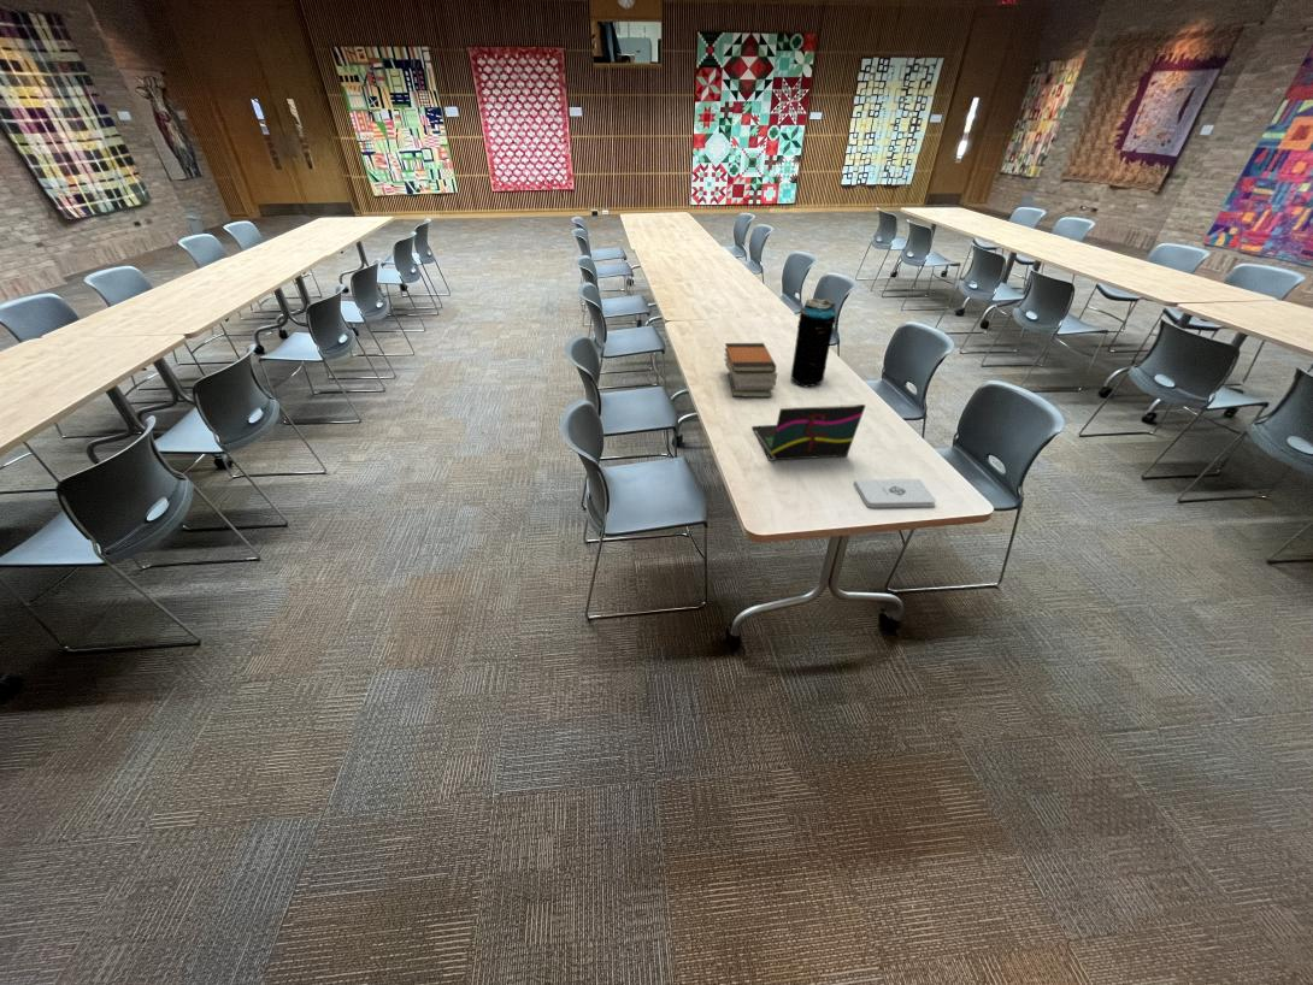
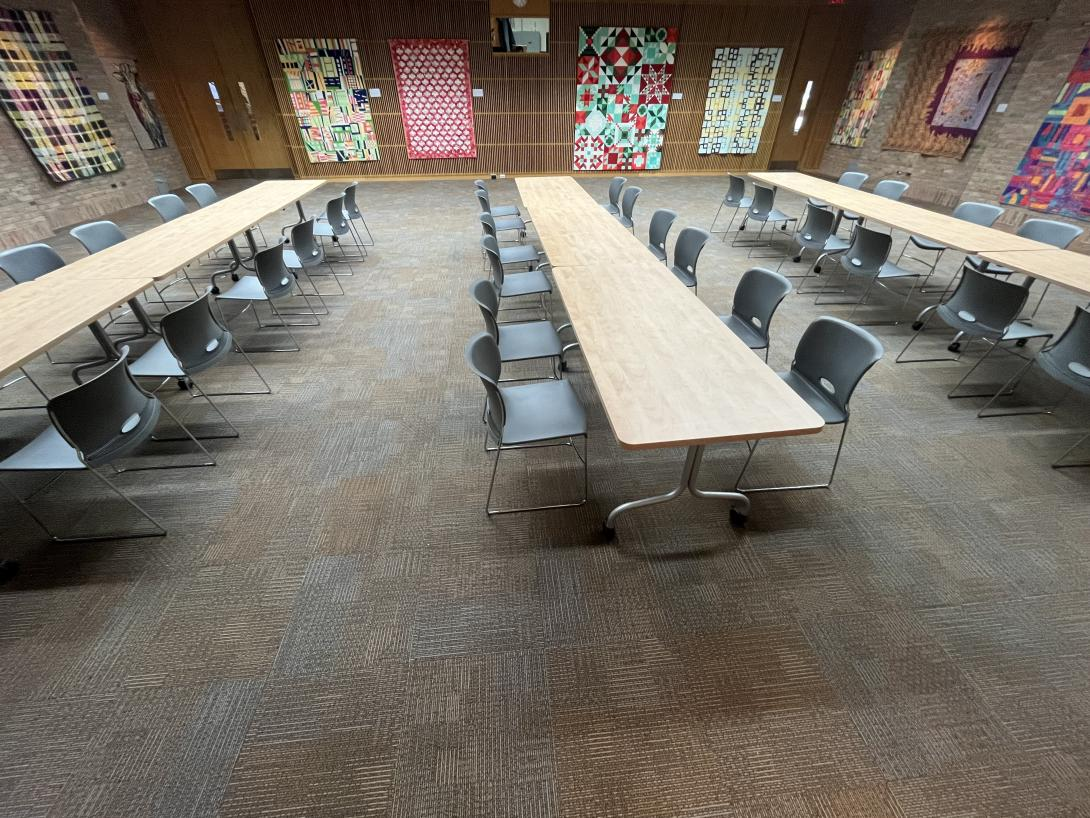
- book stack (748, 370)
- laptop (794, 418)
- beverage can (813, 342)
- notepad (894, 492)
